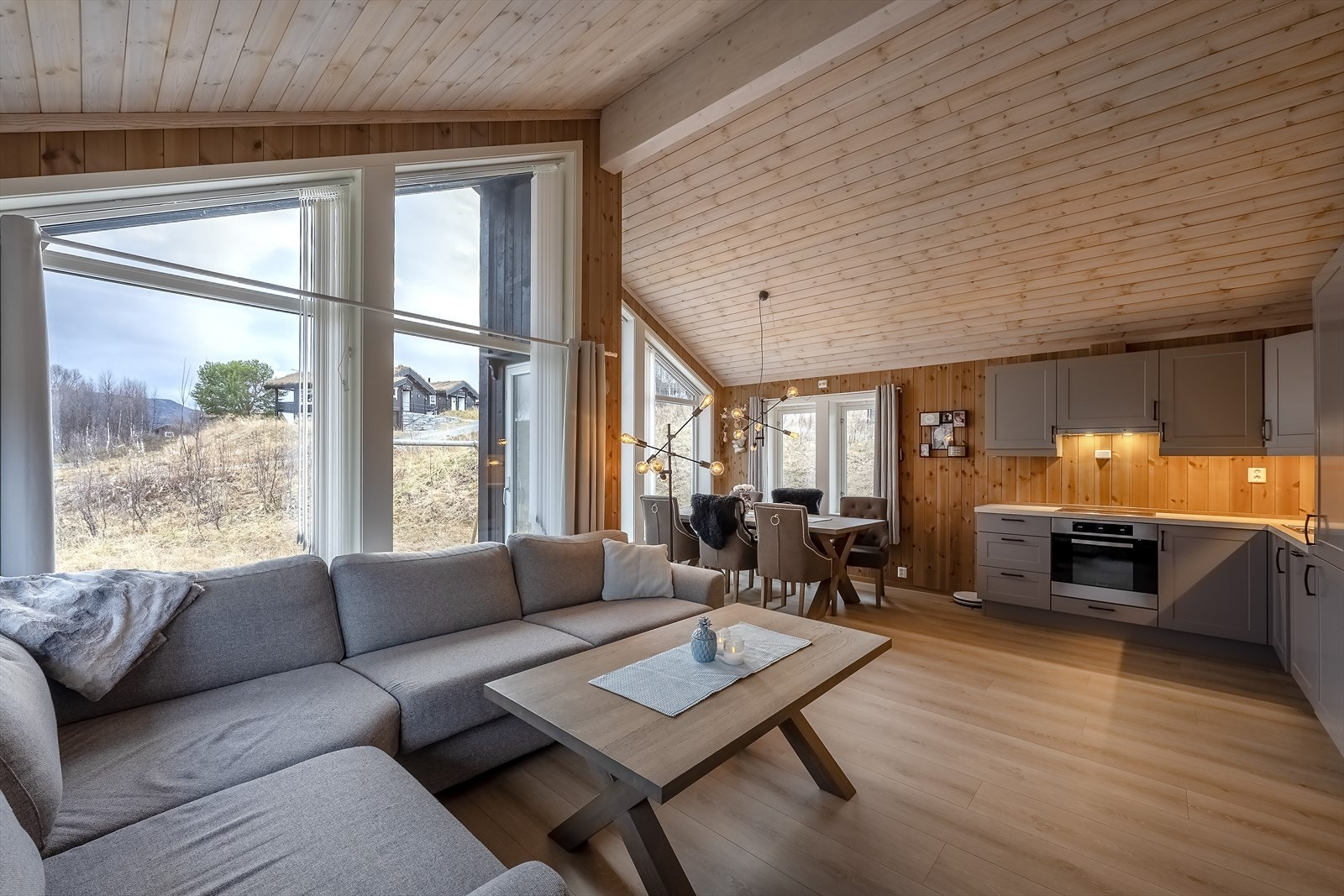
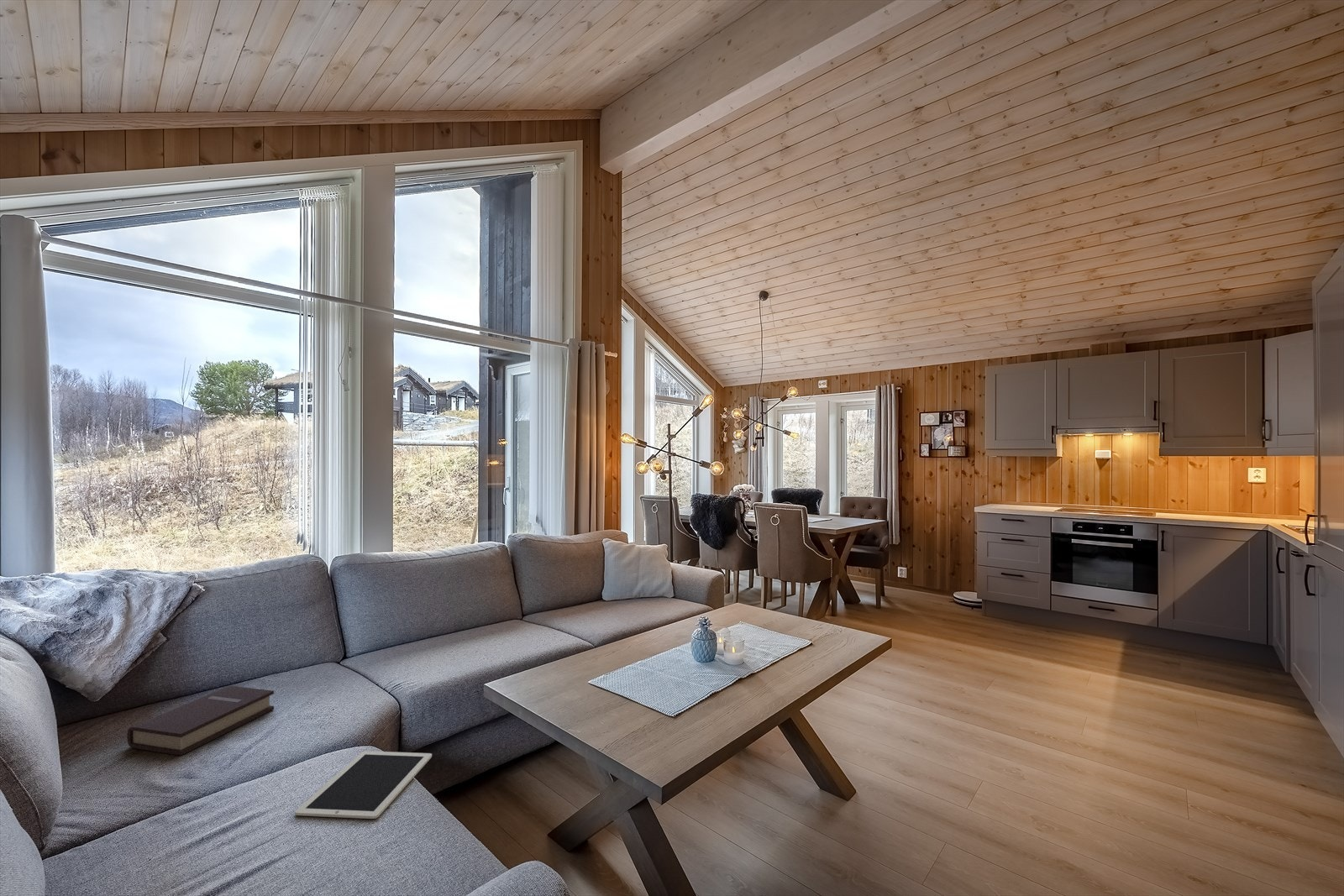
+ tablet (369, 781)
+ book (205, 716)
